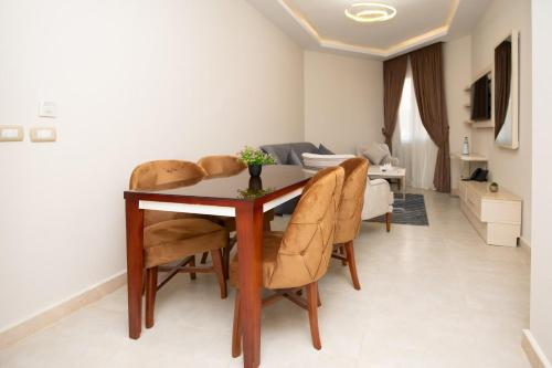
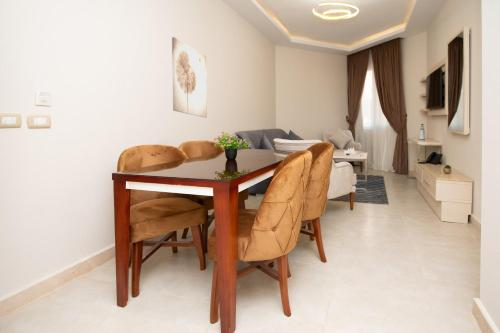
+ wall art (191, 81)
